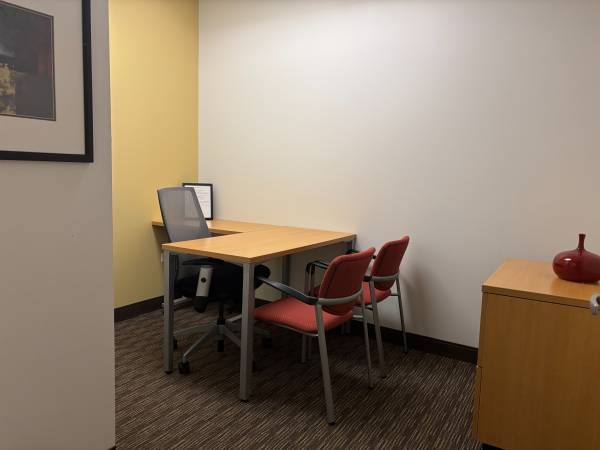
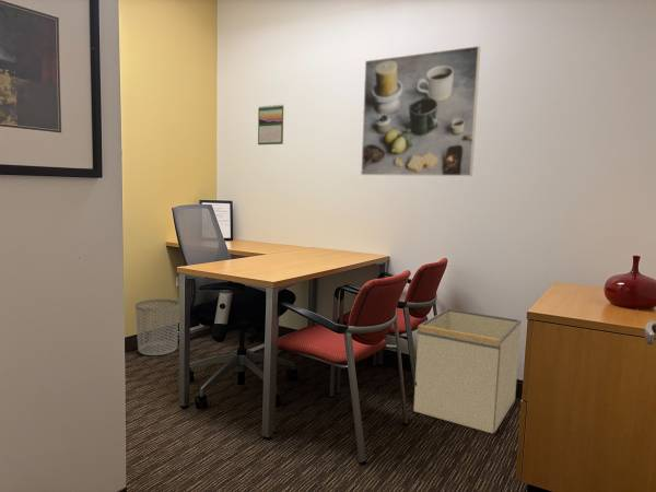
+ waste bin (157, 326)
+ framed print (415, 115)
+ storage bin (468, 364)
+ calendar (270, 125)
